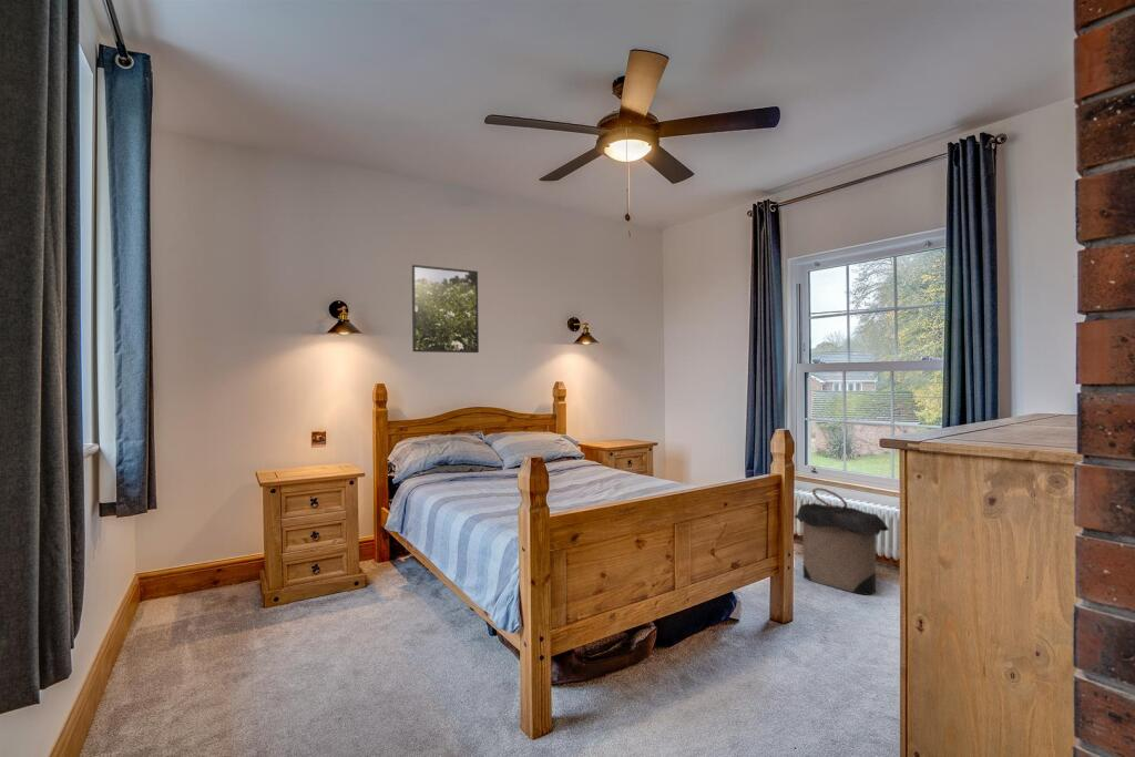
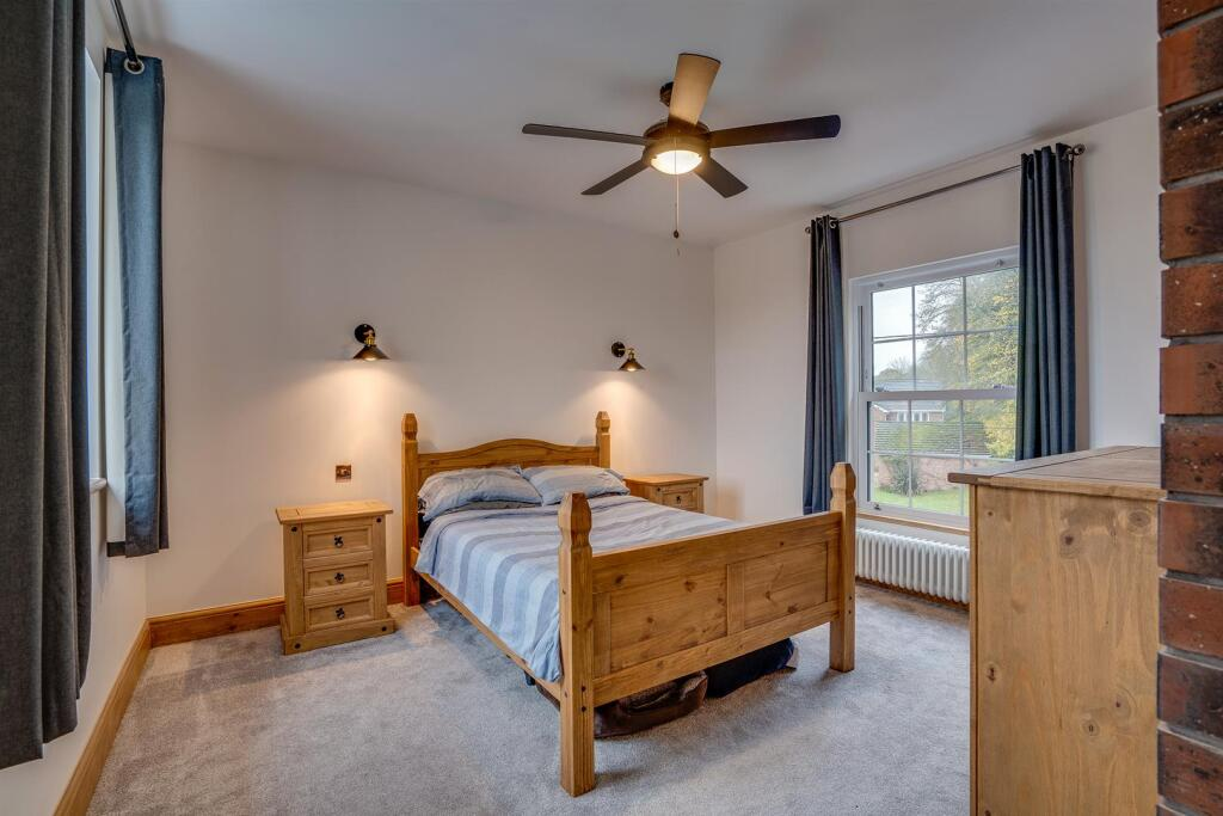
- laundry hamper (840, 535)
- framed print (446, 309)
